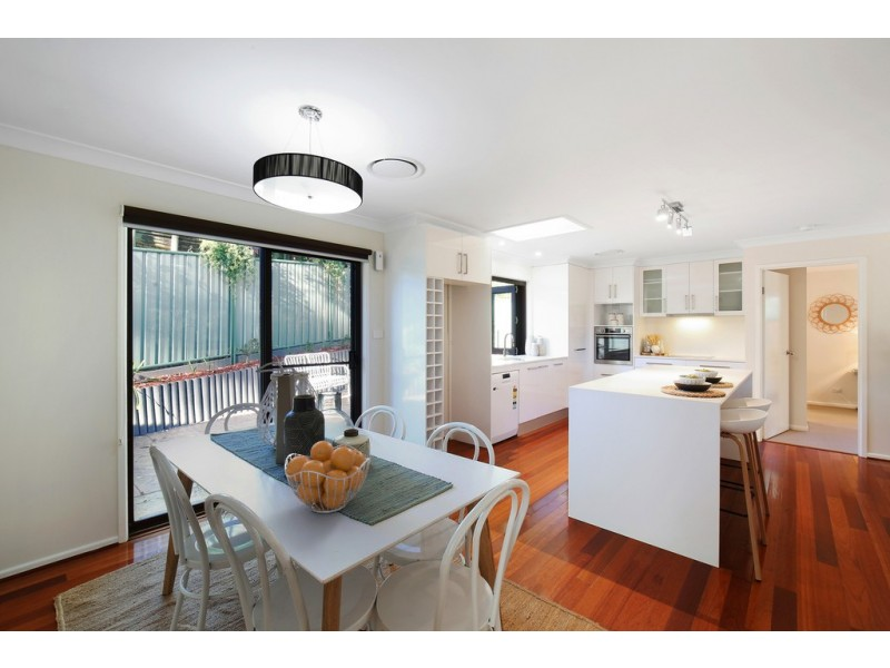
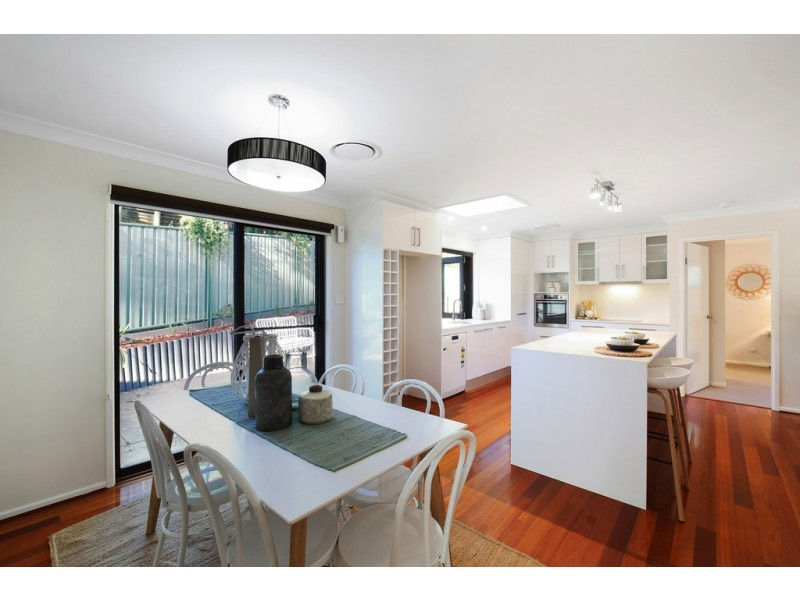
- fruit basket (328, 474)
